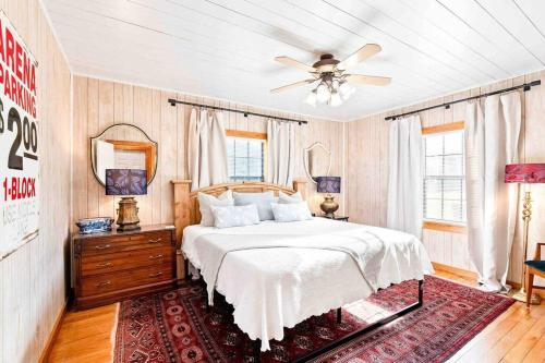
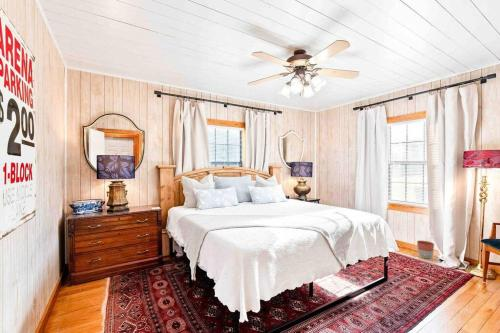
+ planter (425, 250)
